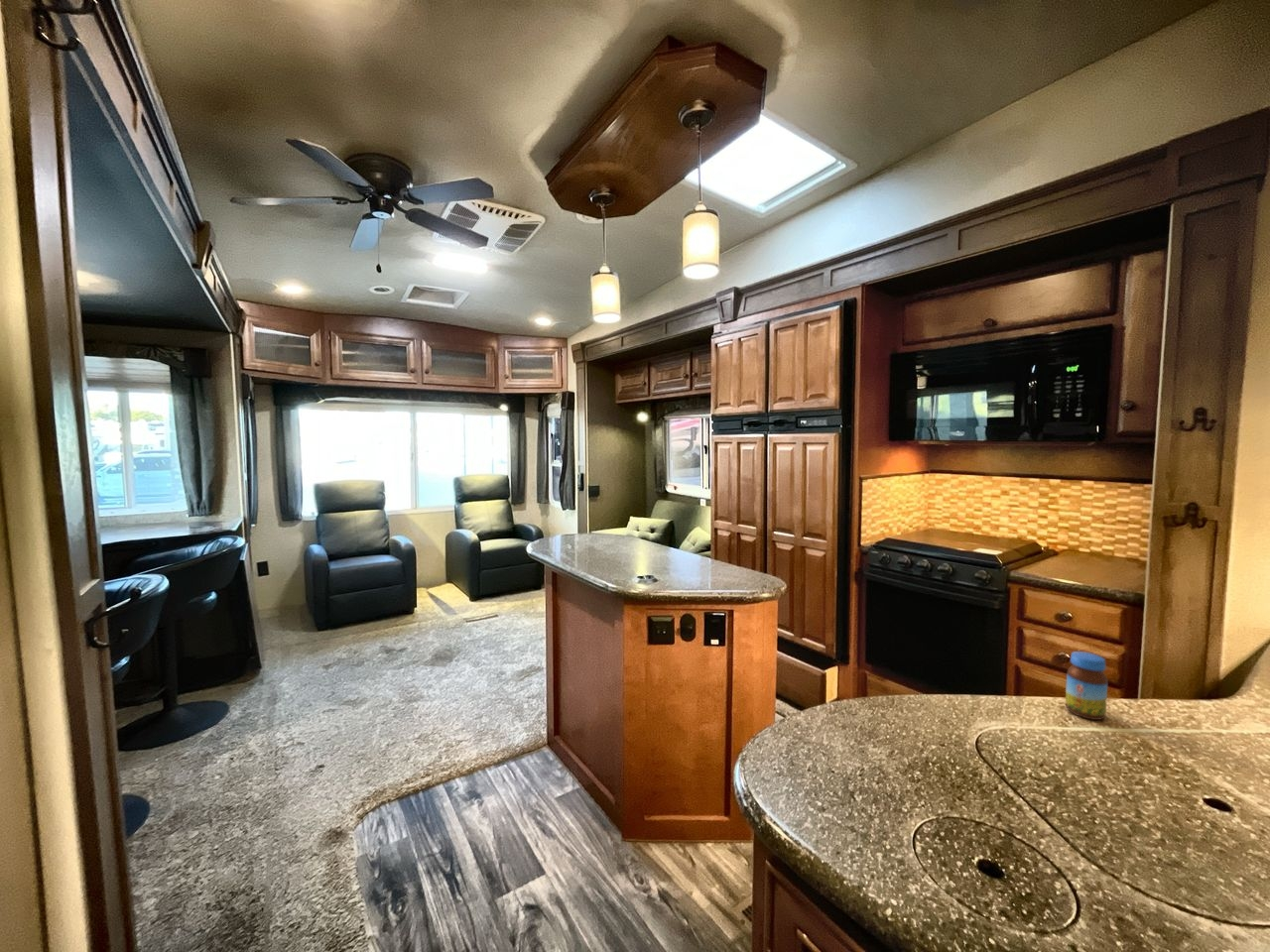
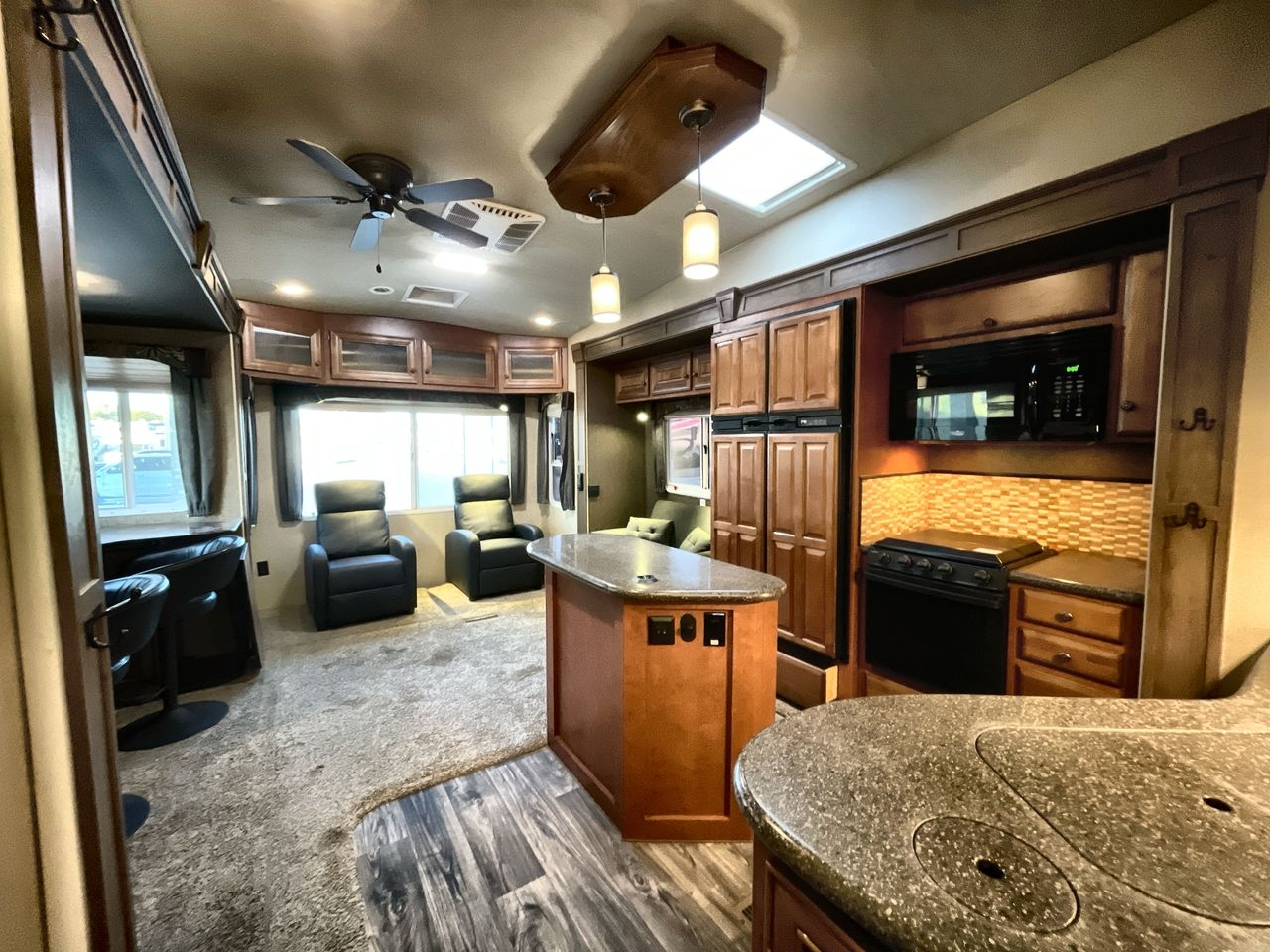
- jar (1086, 683)
